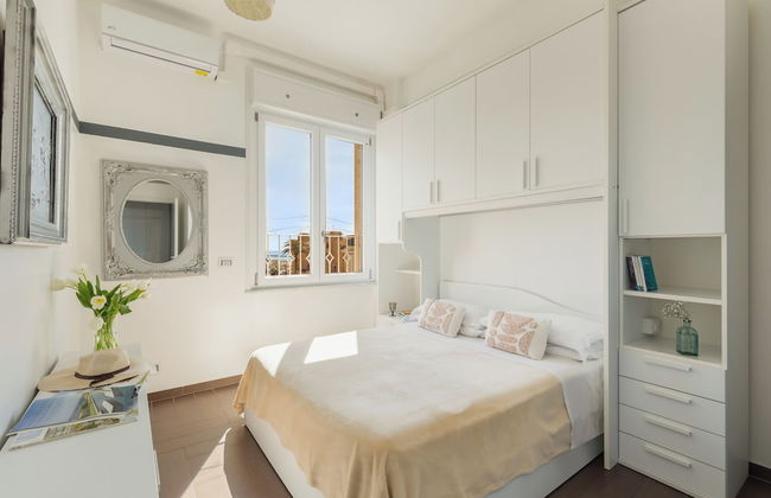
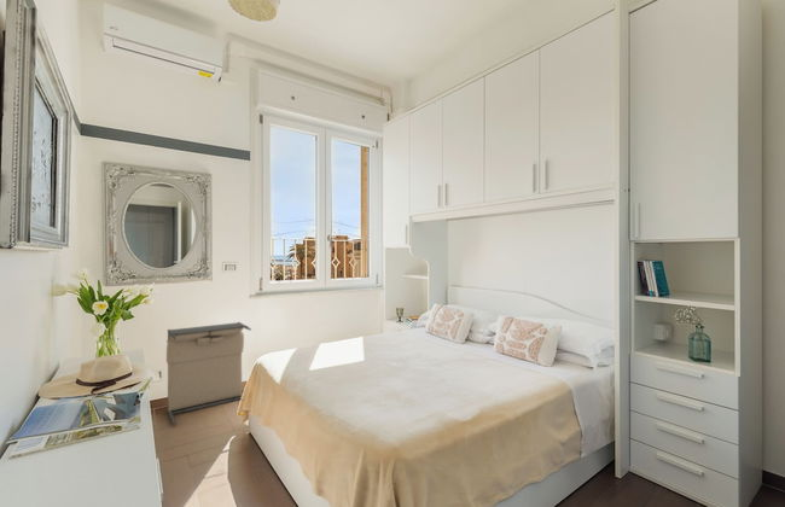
+ laundry hamper (210, 368)
